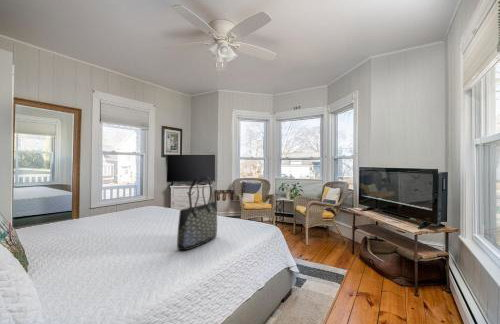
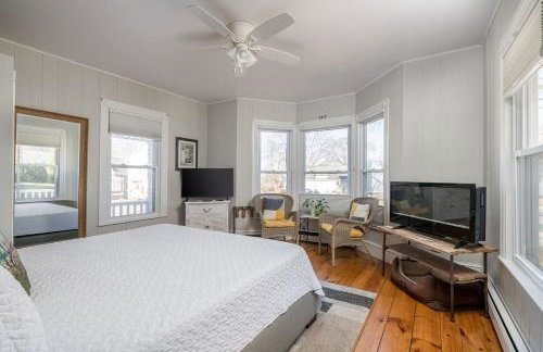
- tote bag (199, 209)
